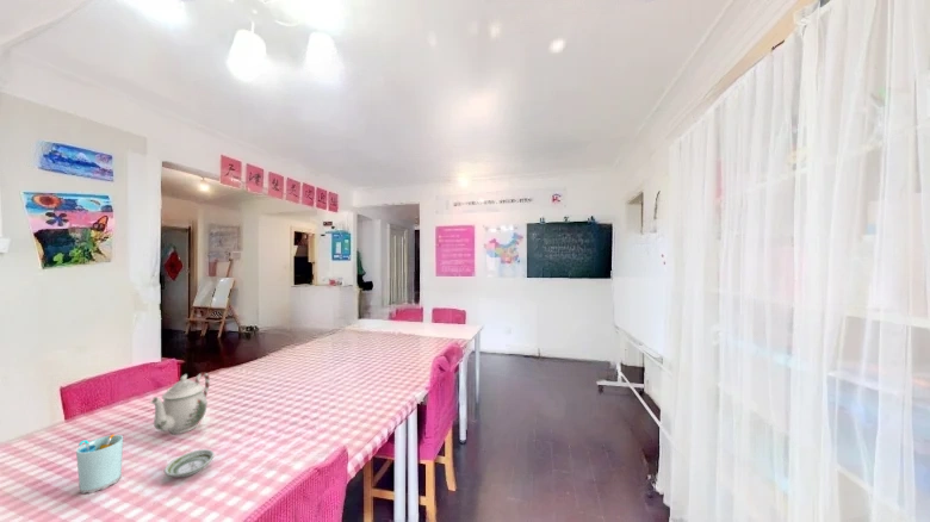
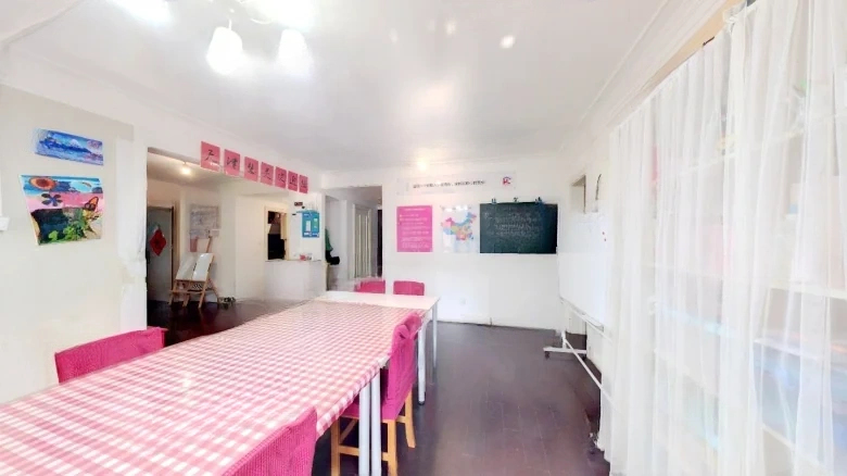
- saucer (190, 465)
- teapot (182, 402)
- cup (101, 458)
